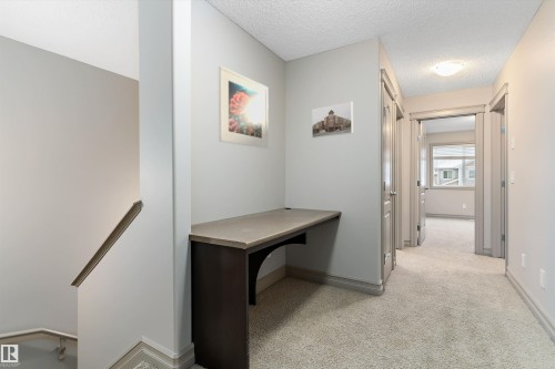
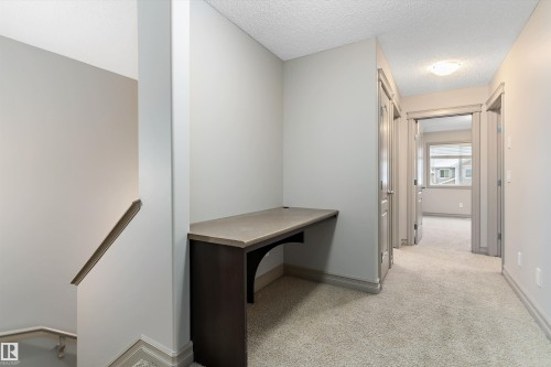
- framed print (331, 120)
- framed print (245, 111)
